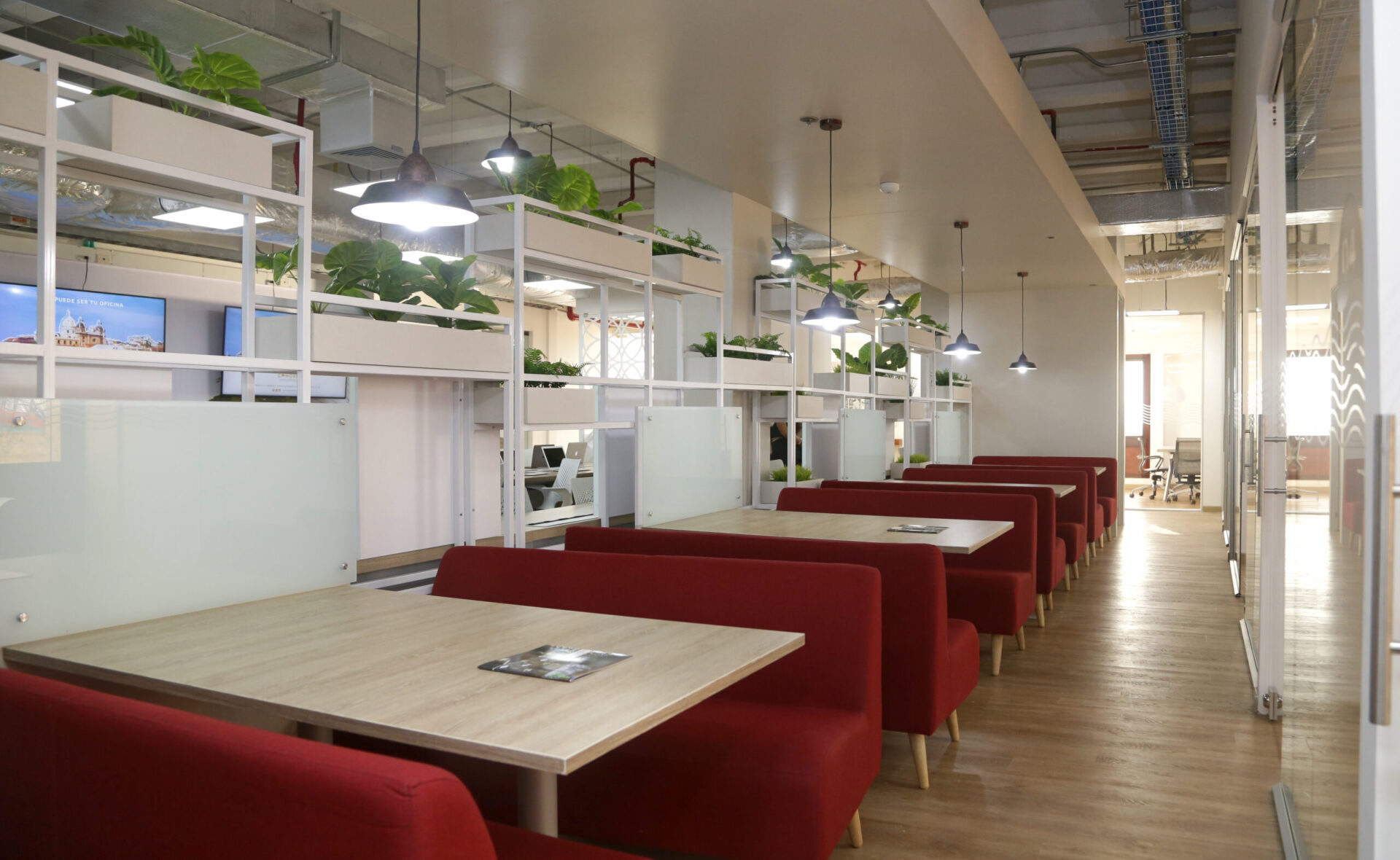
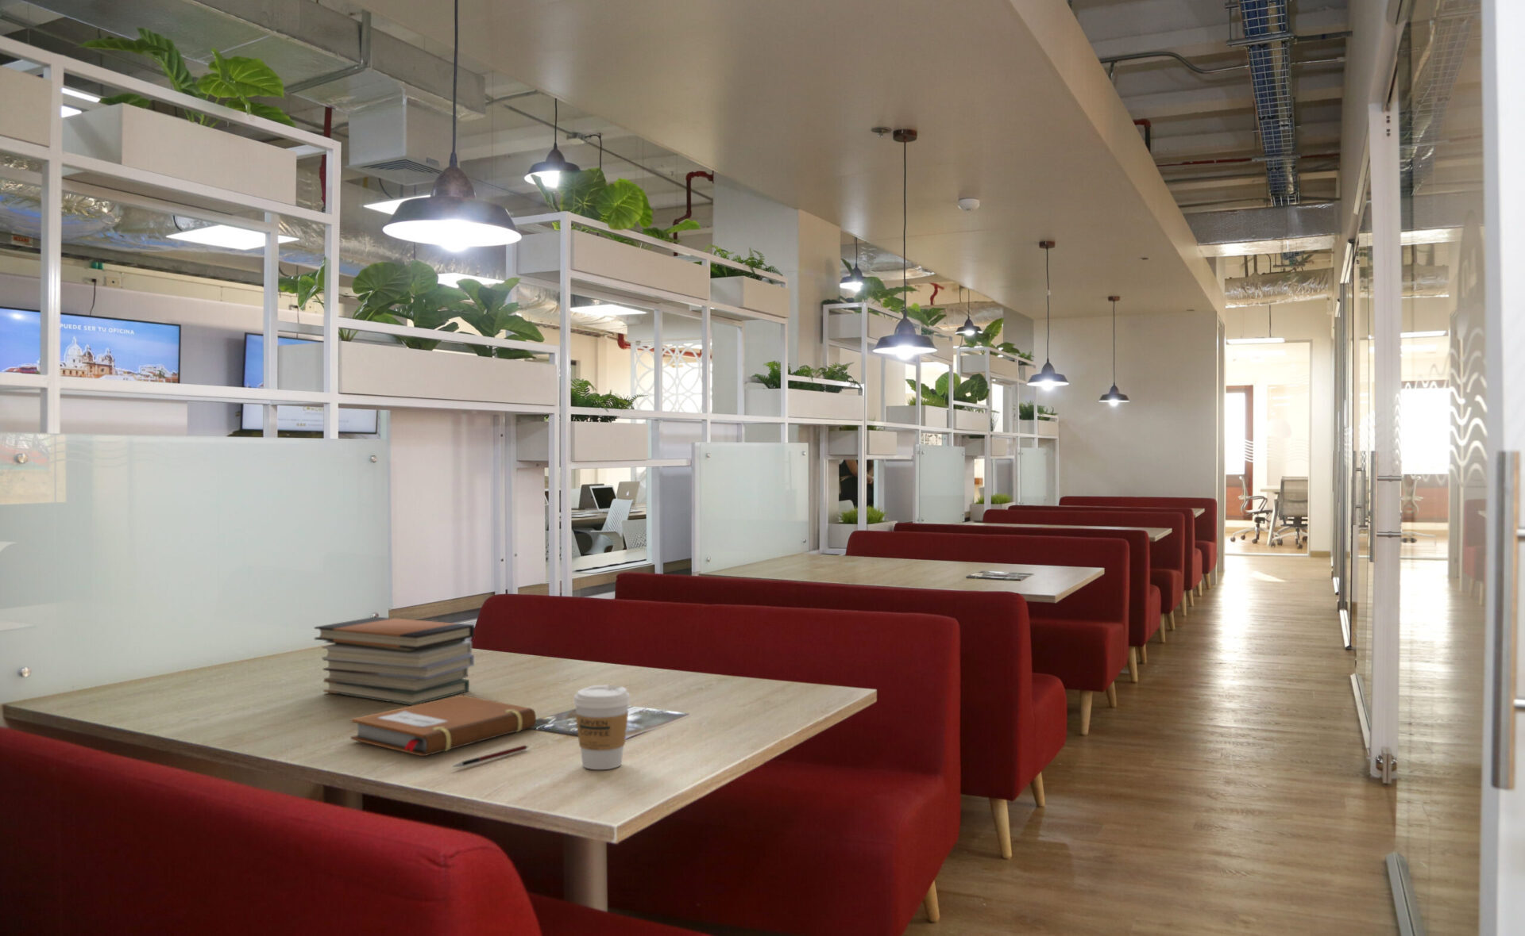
+ book stack (396, 658)
+ pen (491, 756)
+ notebook (442, 724)
+ coffee cup (601, 726)
